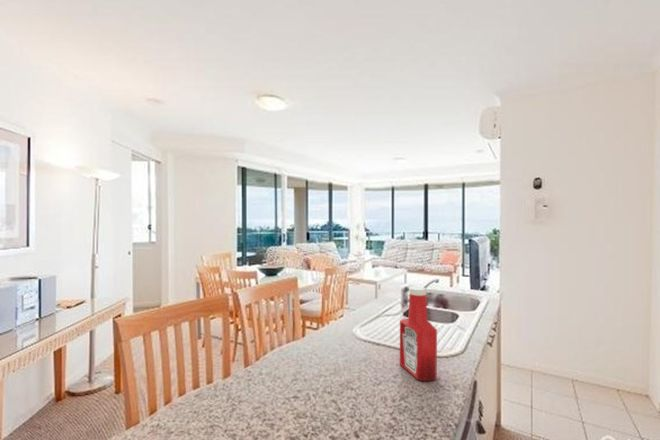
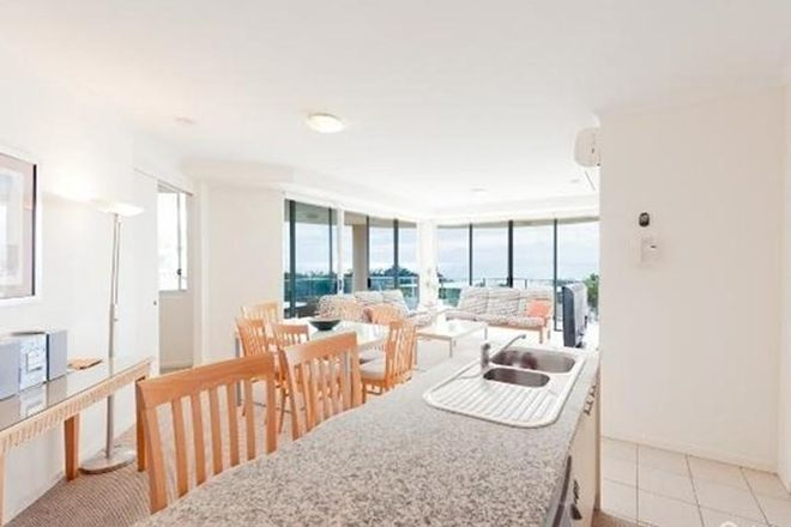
- soap bottle (417, 329)
